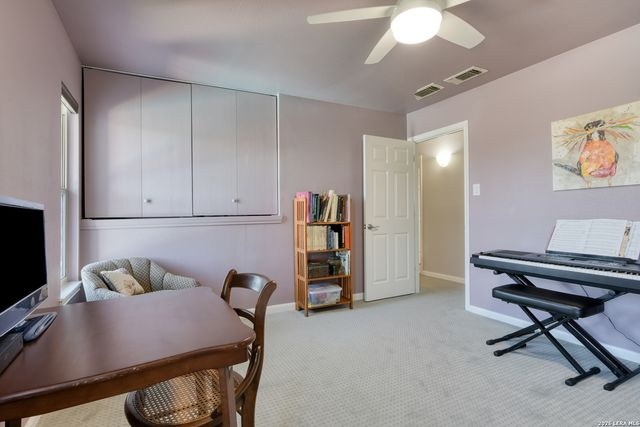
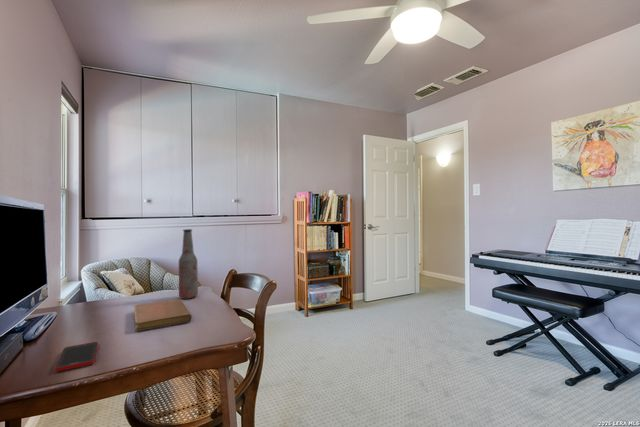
+ cell phone (78, 355)
+ notebook (161, 312)
+ bottle (188, 263)
